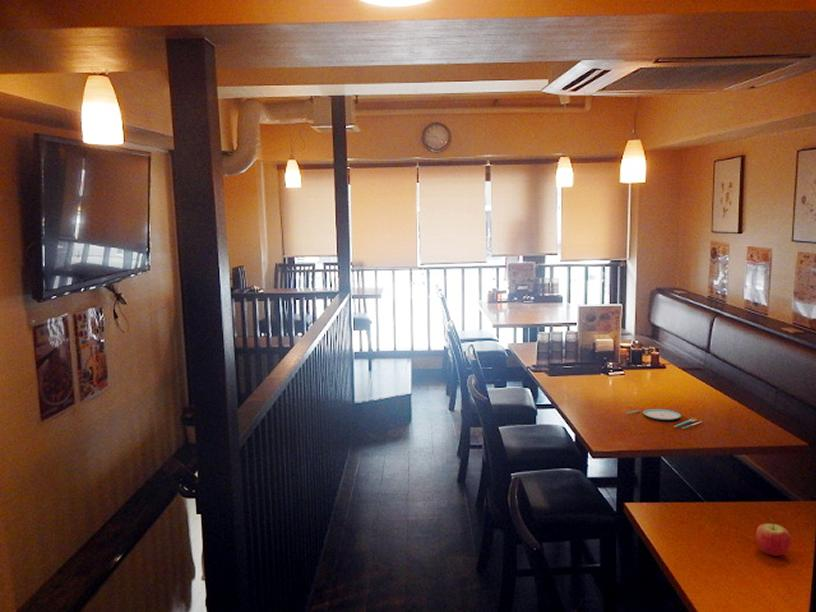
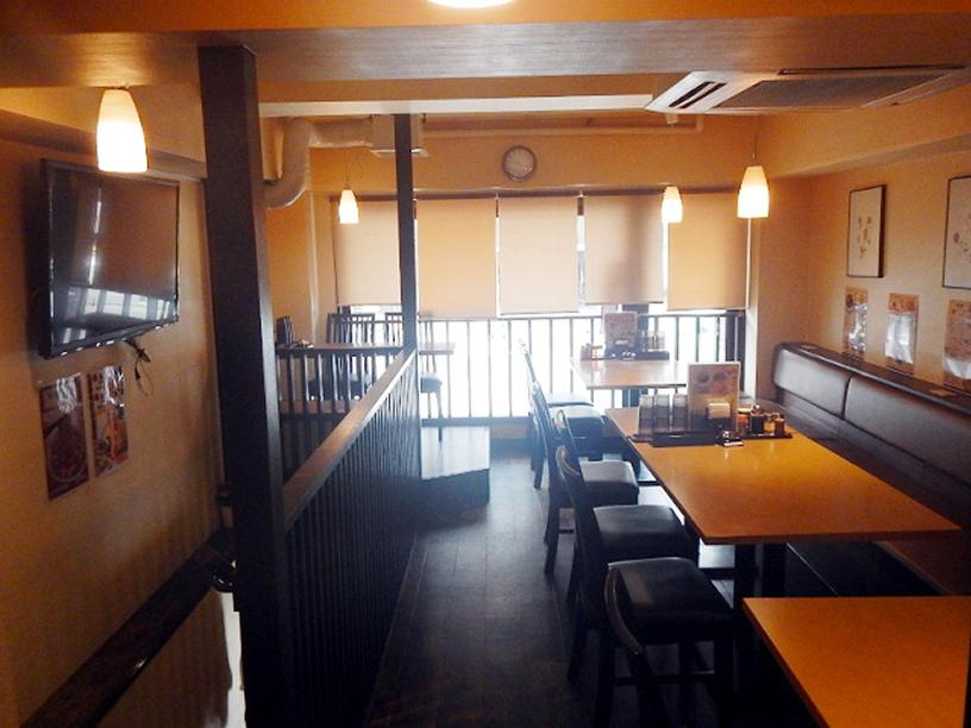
- plate (663, 416)
- apple (773, 535)
